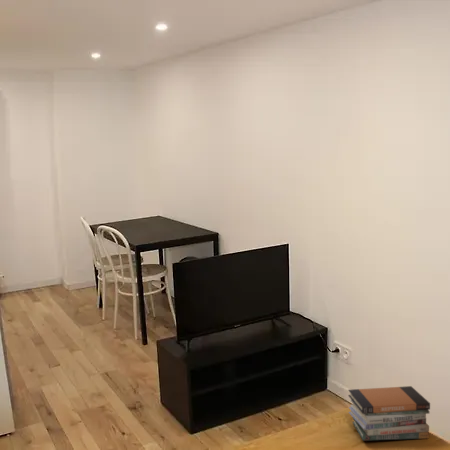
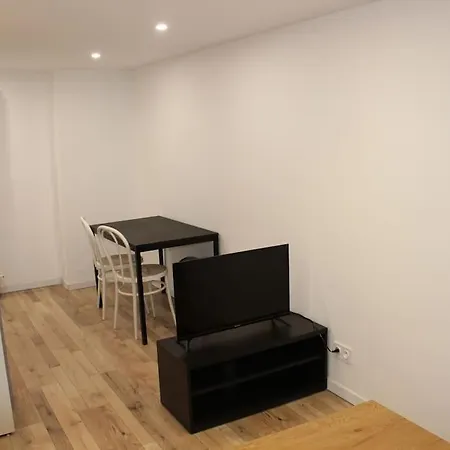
- book stack (387, 413)
